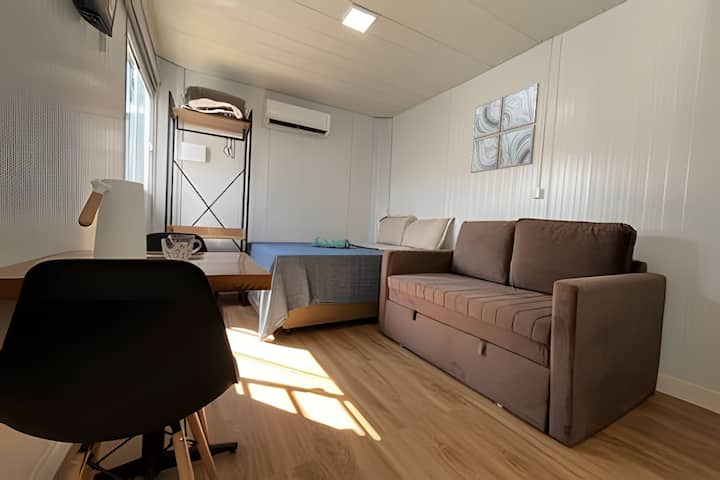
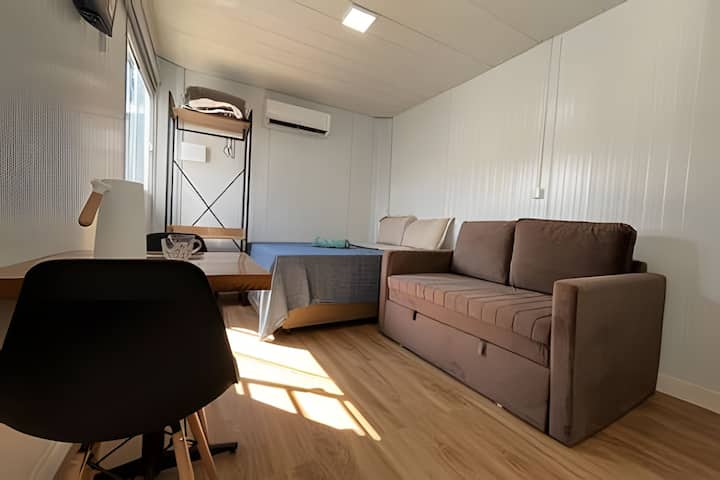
- wall art (501, 133)
